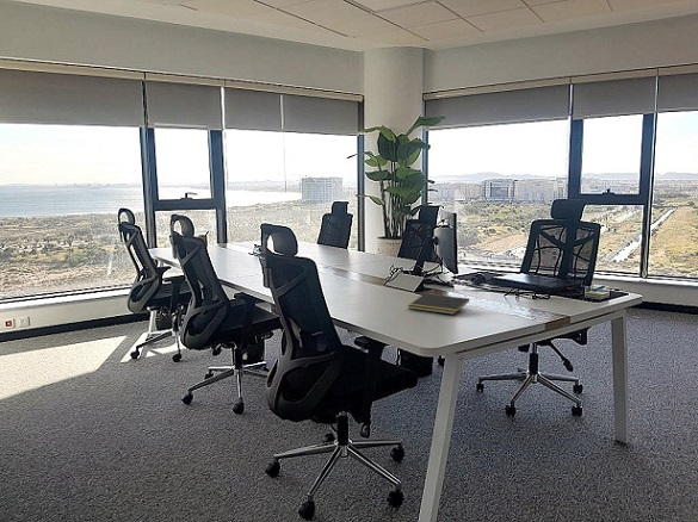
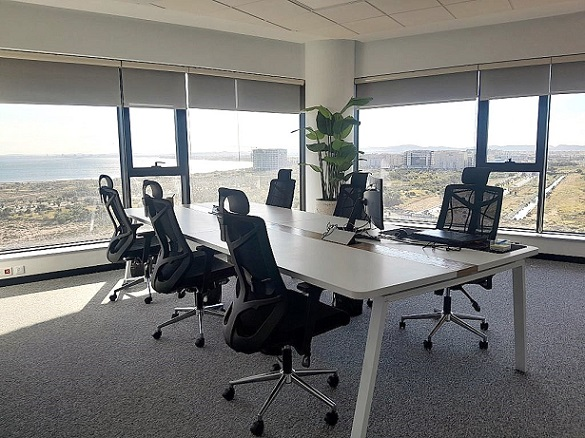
- notepad (438, 303)
